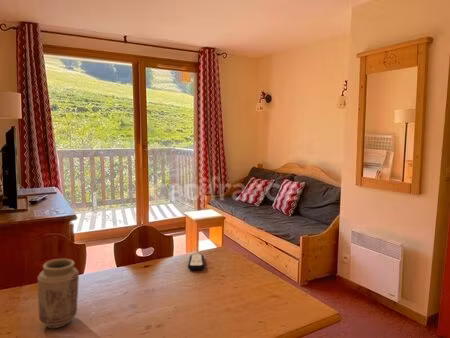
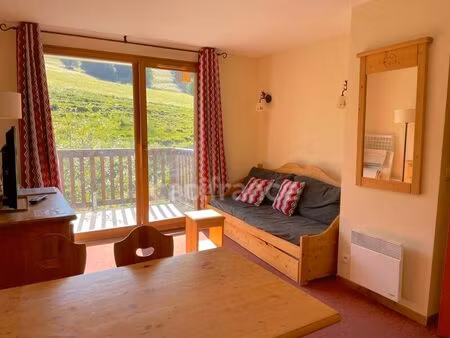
- remote control (196, 261)
- vase (59, 292)
